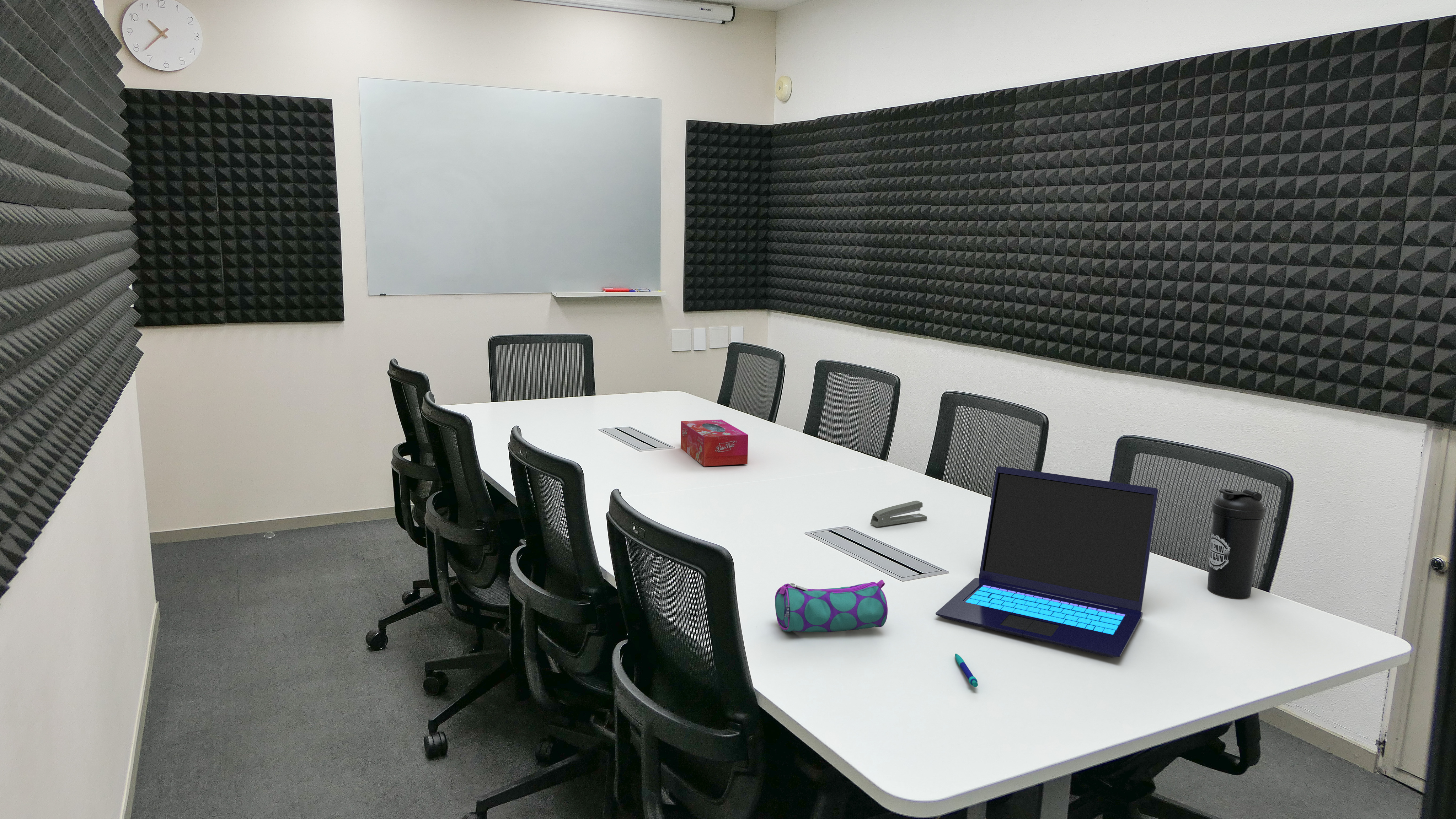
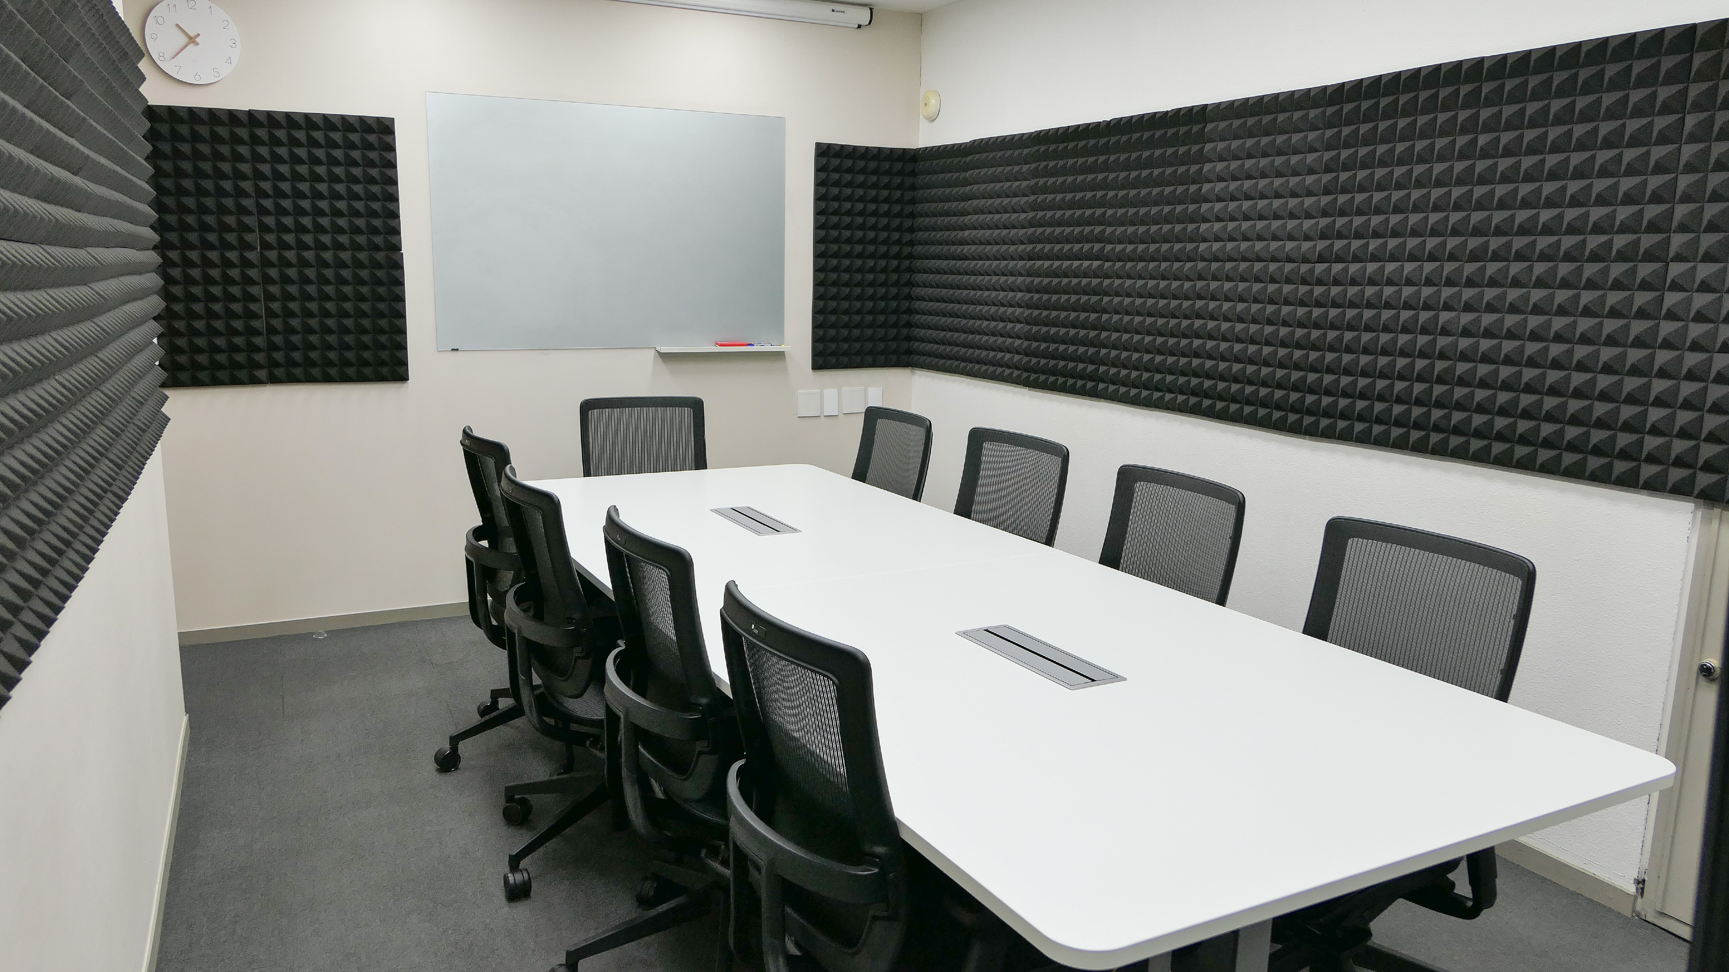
- pen (965, 668)
- pencil case (831, 605)
- laptop (1050, 552)
- tissue box (713, 442)
- stapler (900, 513)
- water bottle (1234, 541)
